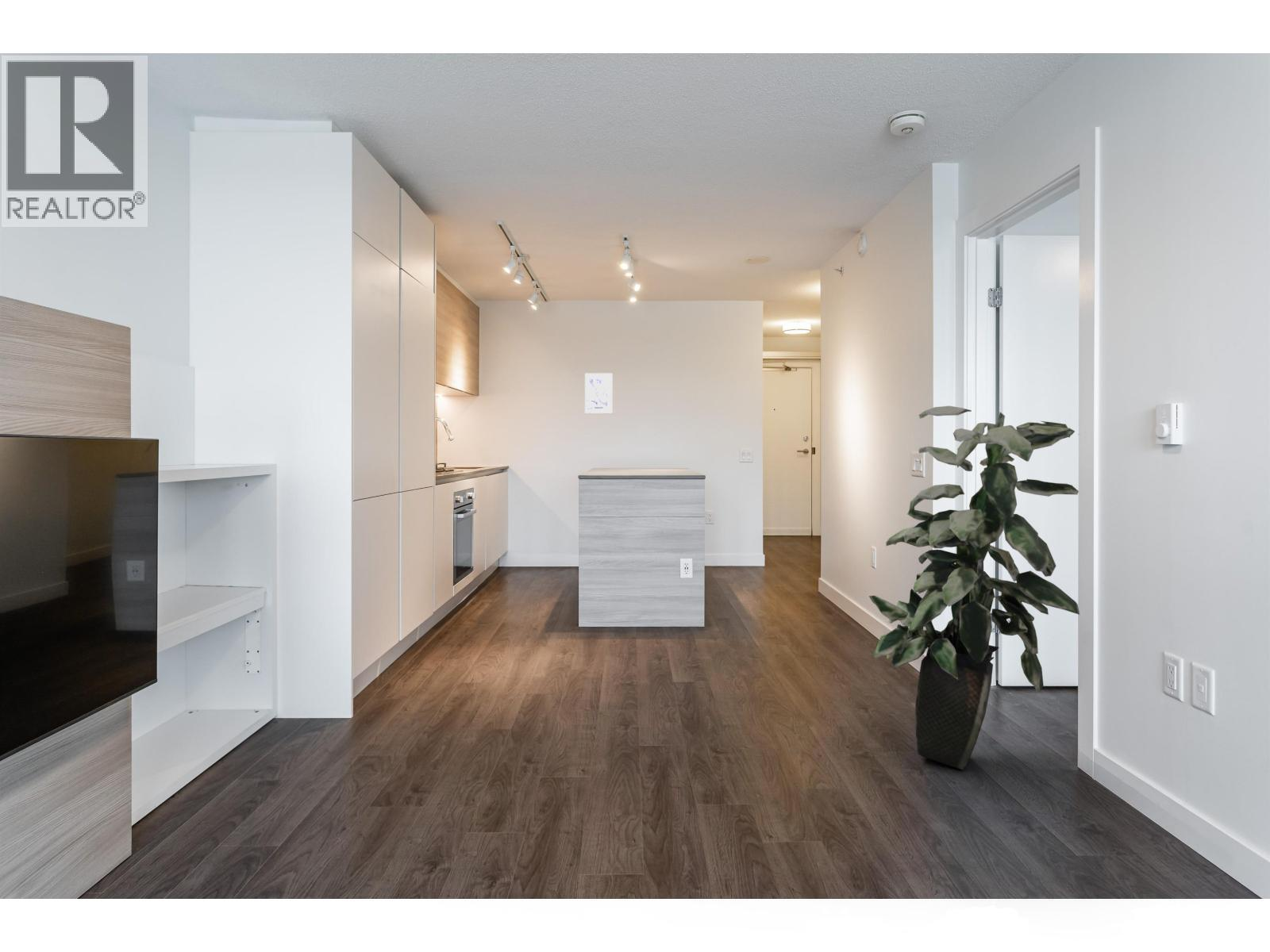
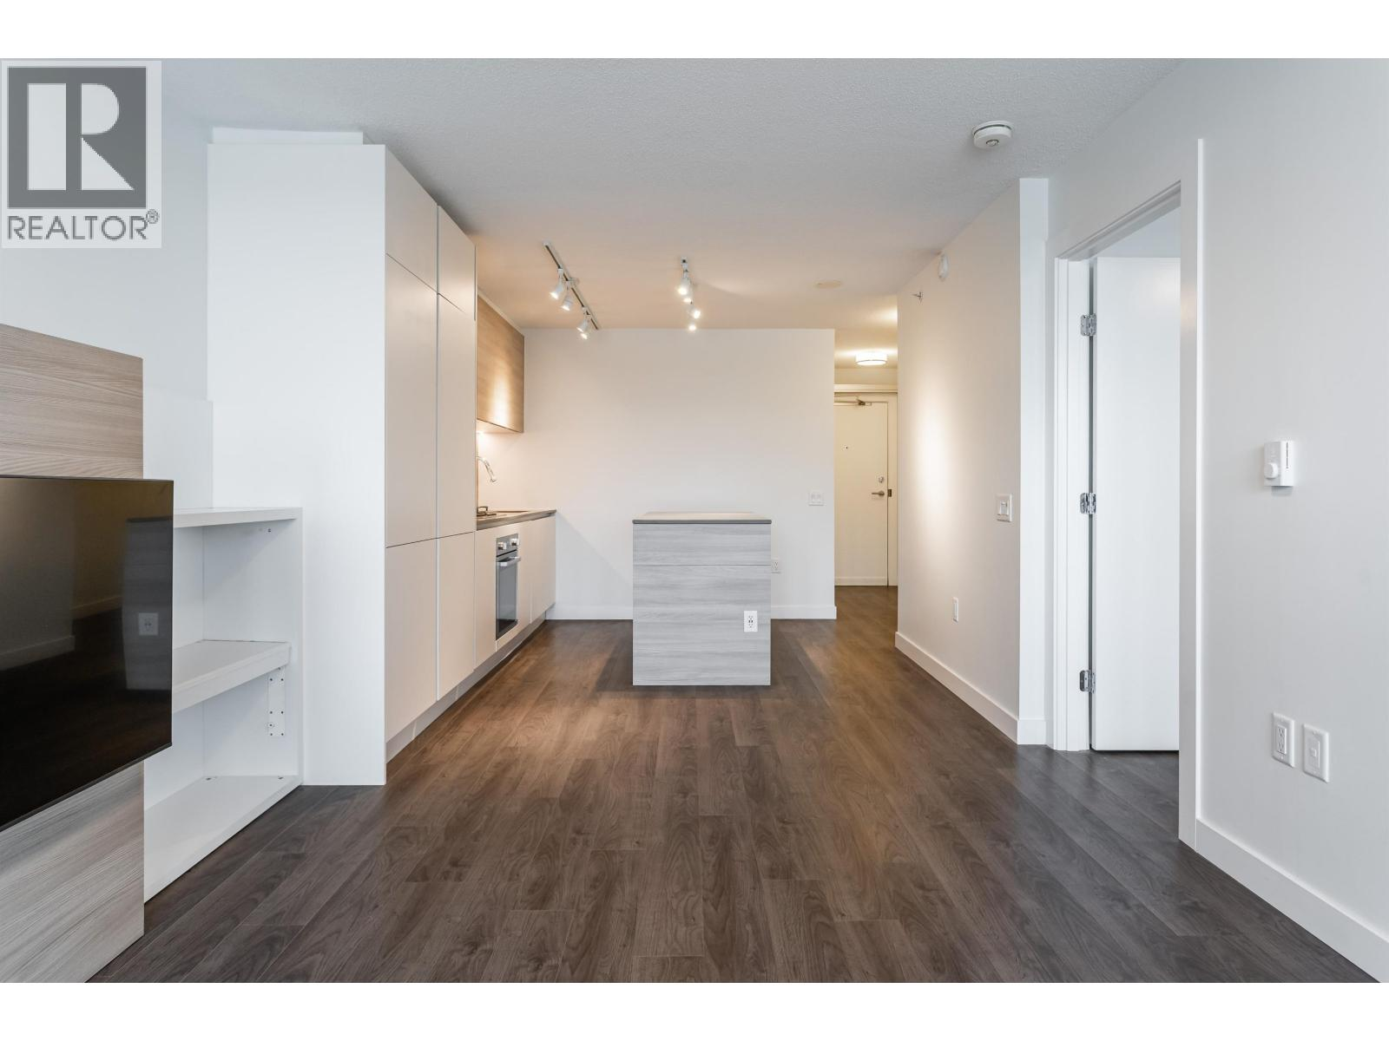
- indoor plant (966, 582)
- wall art (598, 393)
